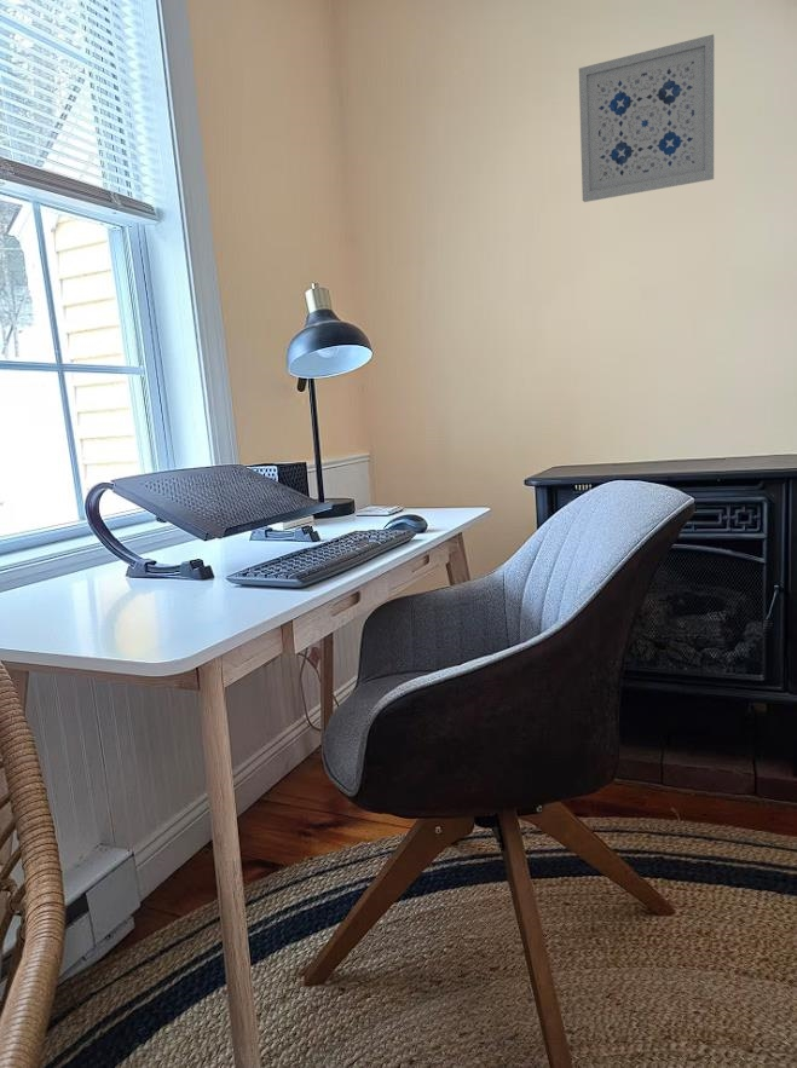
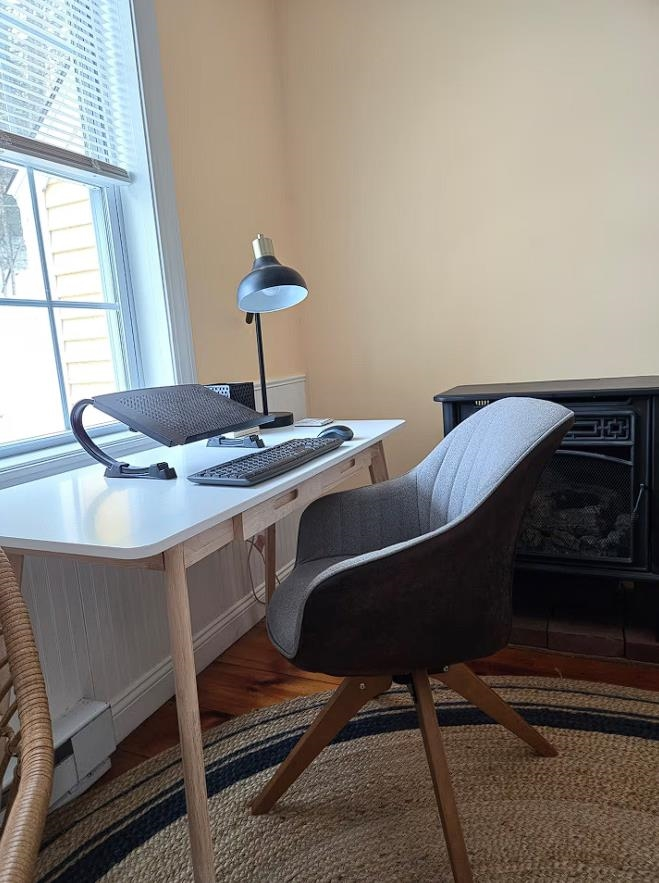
- wall art (645, 122)
